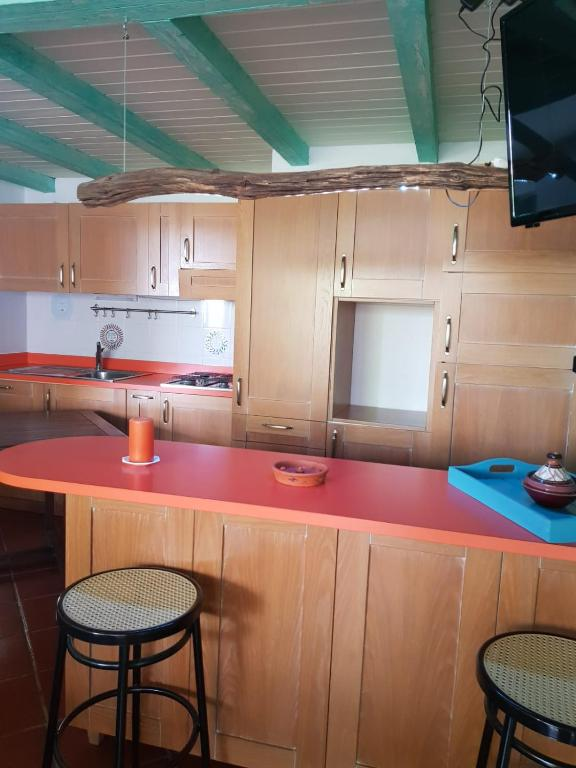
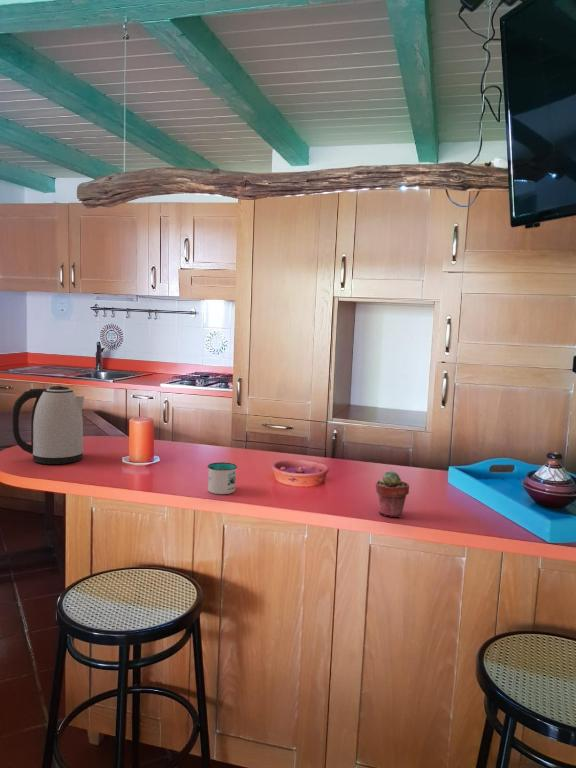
+ potted succulent (391, 492)
+ kettle (48, 422)
+ mug (223, 477)
